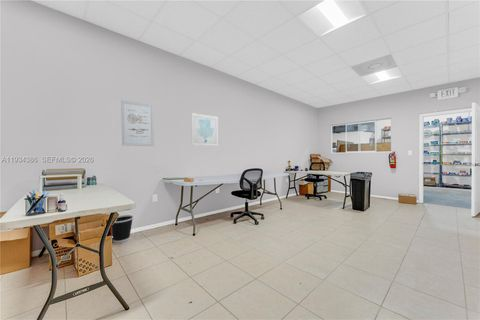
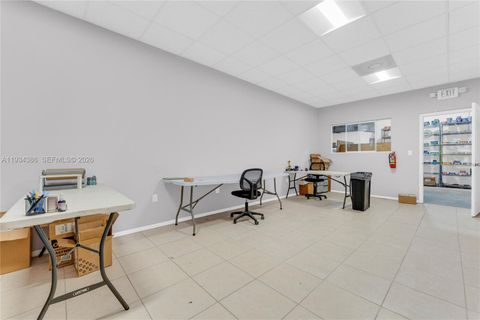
- wastebasket (121, 228)
- wall art (138, 124)
- wall art (205, 130)
